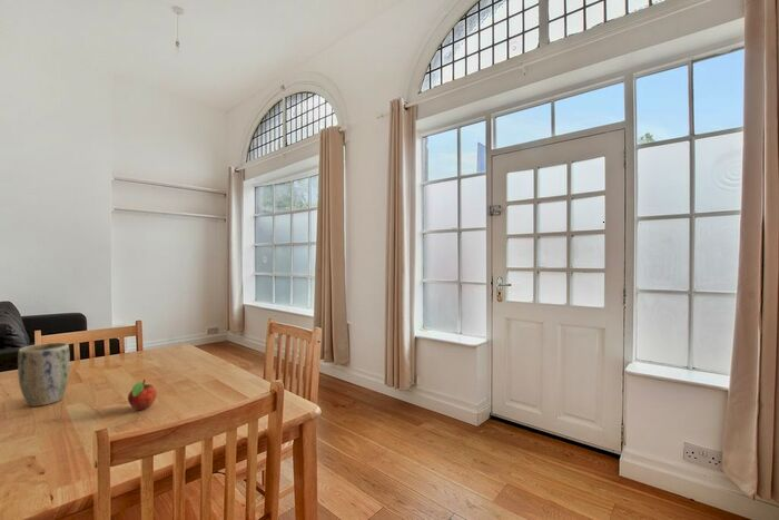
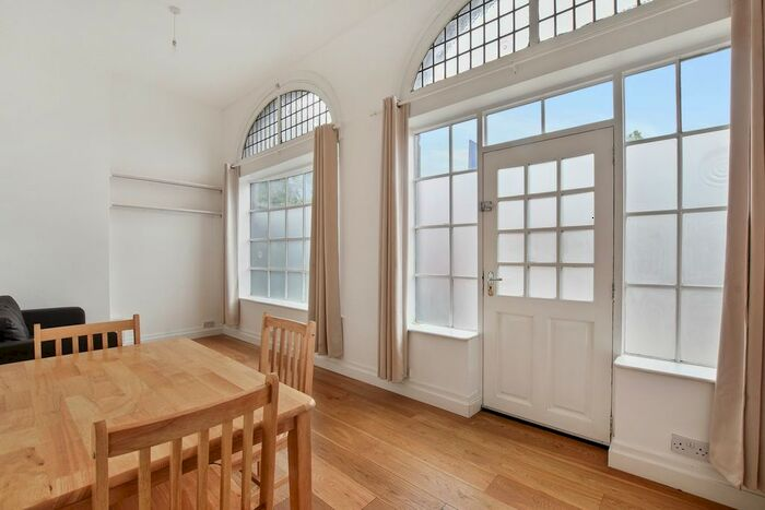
- fruit (141, 394)
- plant pot (45, 373)
